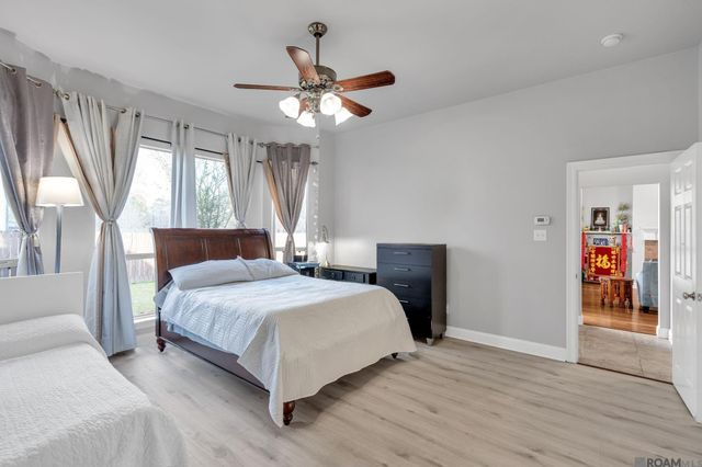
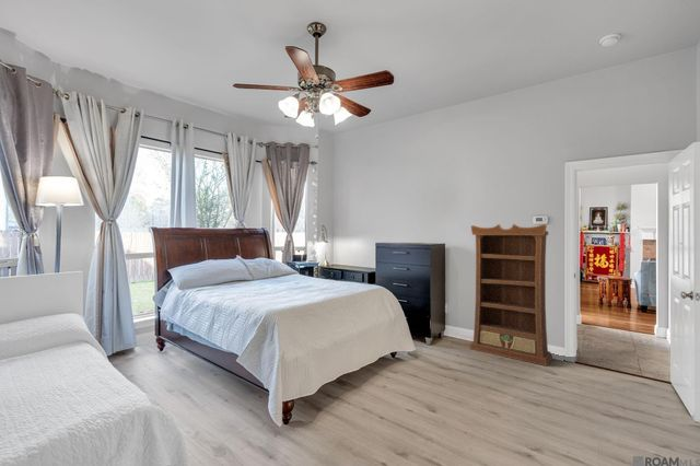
+ bookcase (509, 288)
